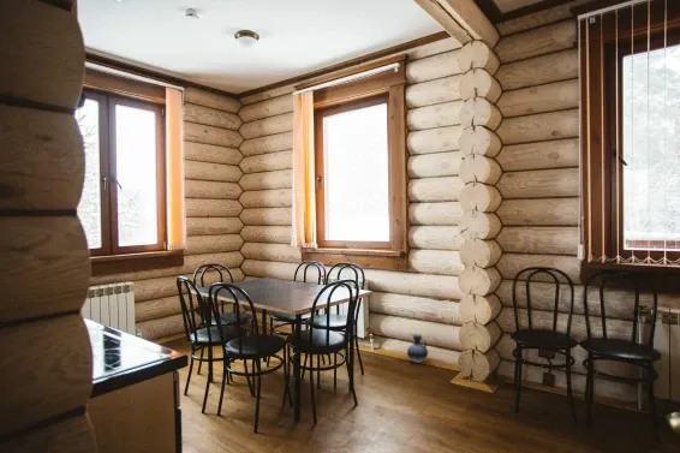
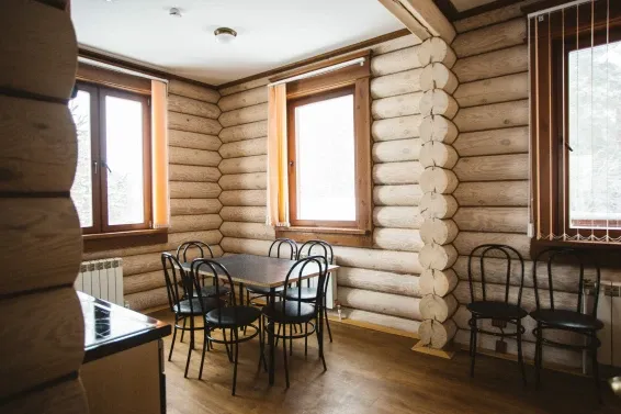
- ceramic jug (417, 347)
